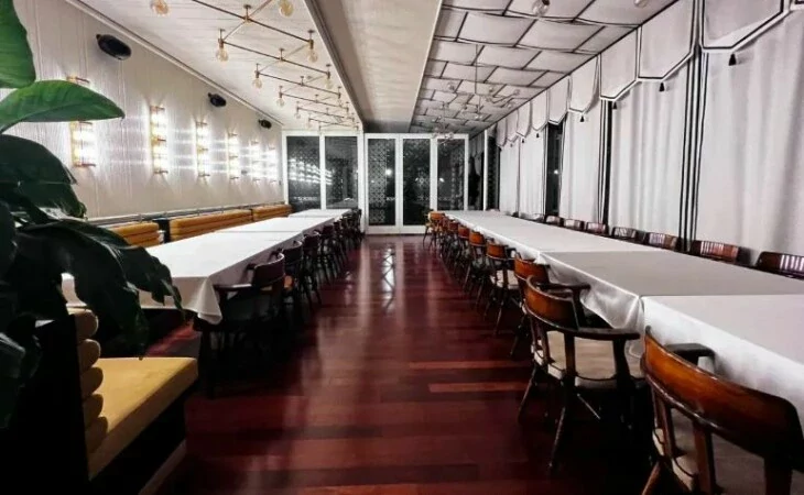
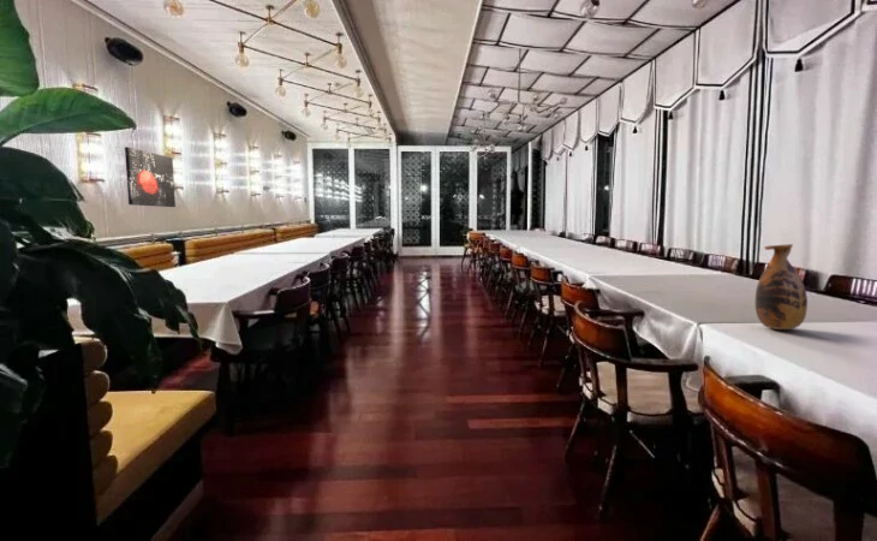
+ vase (781, 286)
+ wall art (151, 179)
